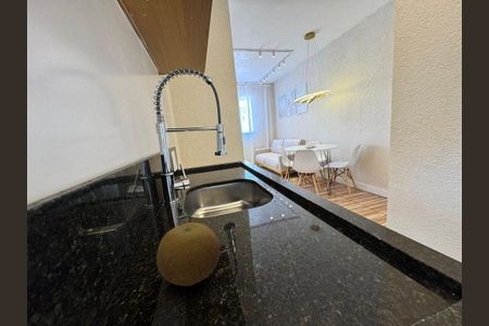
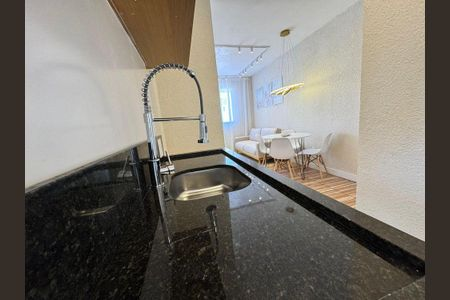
- fruit (189, 251)
